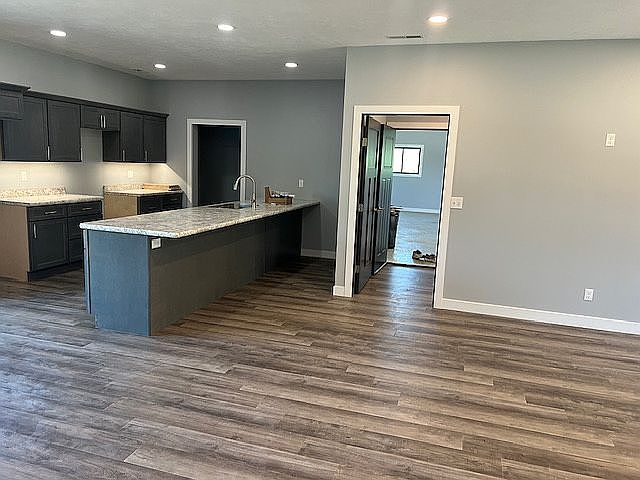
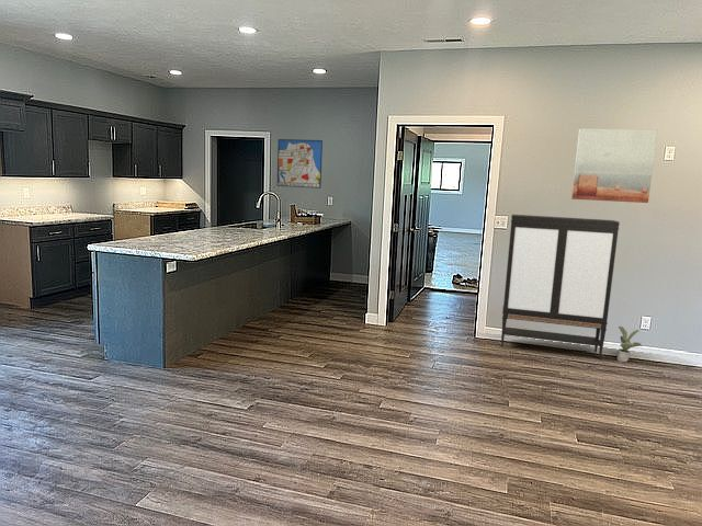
+ potted plant (629, 344)
+ wall art (613, 165)
+ storage cabinet (555, 285)
+ wall art (298, 163)
